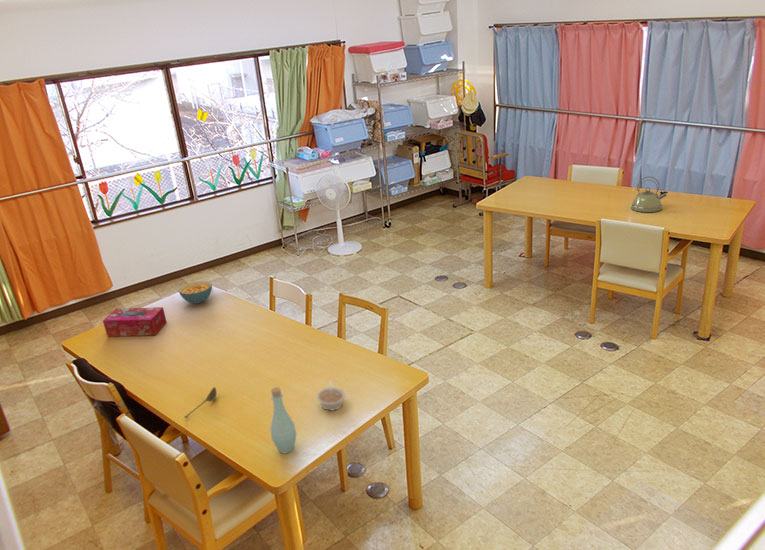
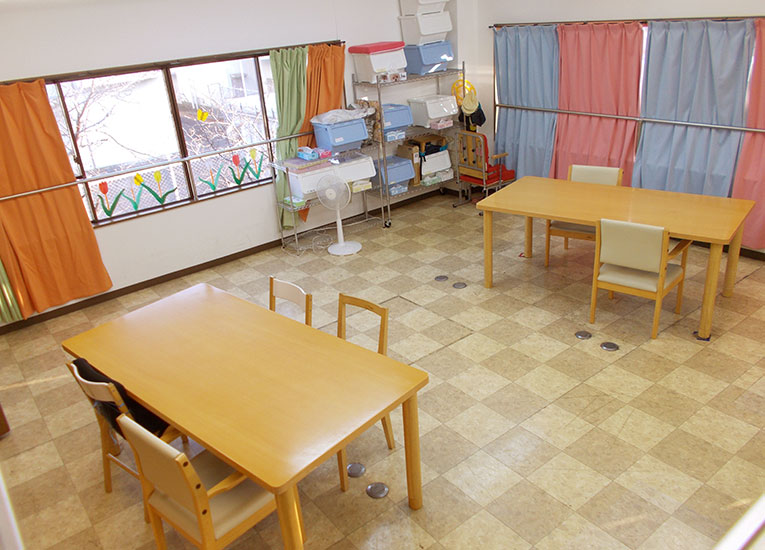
- kettle (649, 192)
- cereal bowl (196, 294)
- bottle (281, 419)
- tissue box (135, 321)
- legume (330, 398)
- soupspoon (202, 402)
